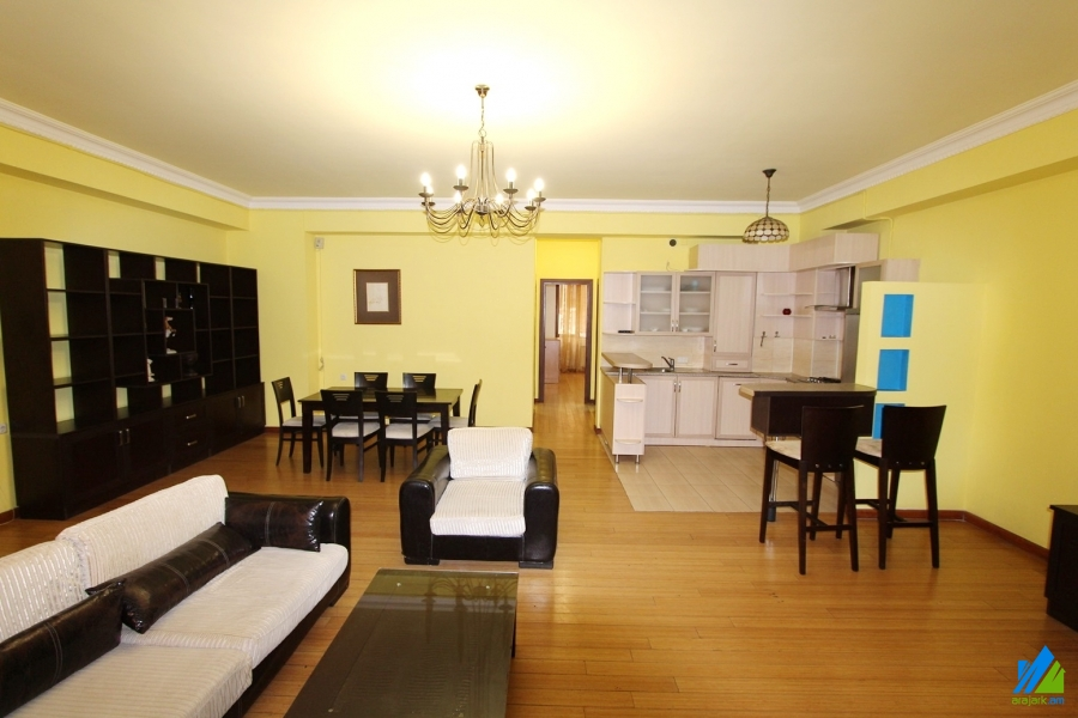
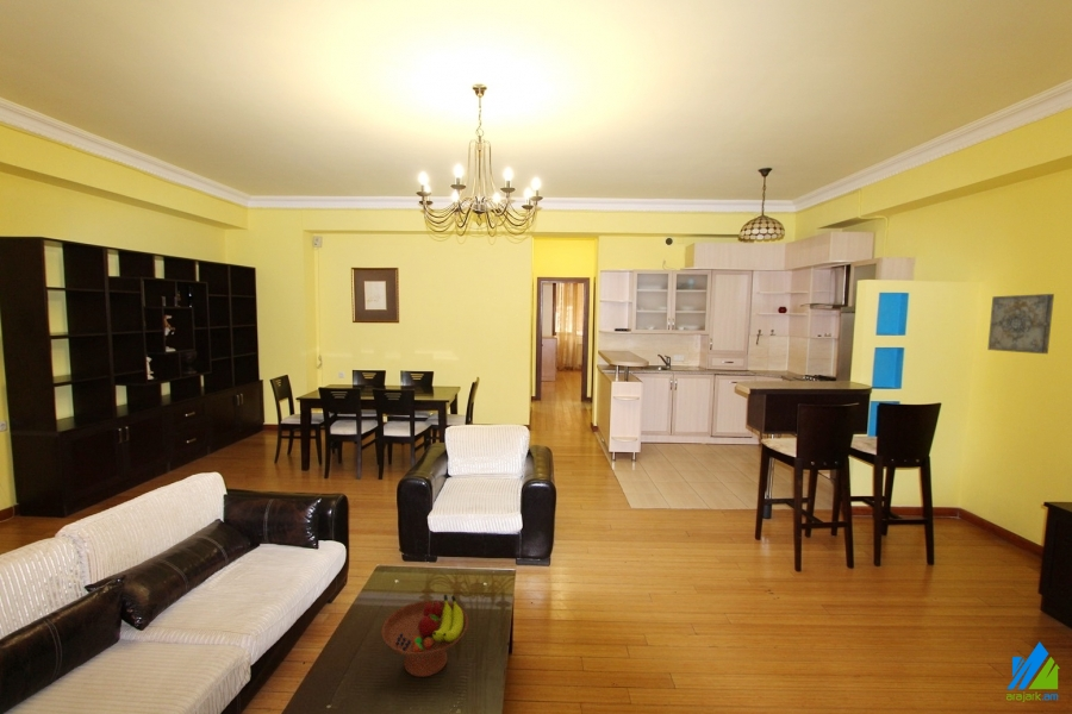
+ wall art (1018, 322)
+ fruit bowl (425, 635)
